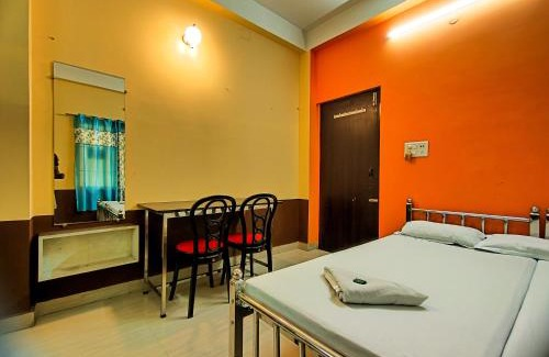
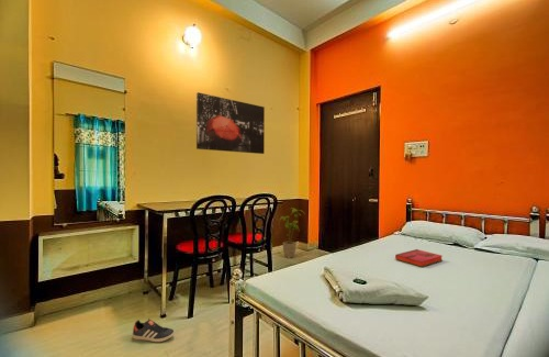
+ hardback book (418, 257)
+ sneaker (153, 328)
+ house plant (292, 232)
+ wall art (233, 125)
